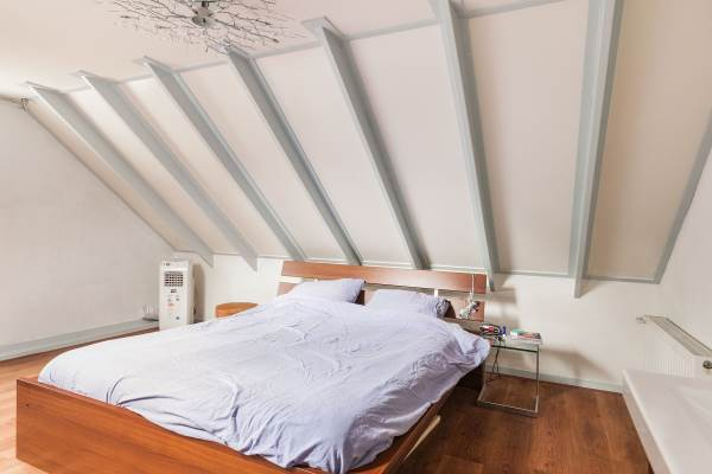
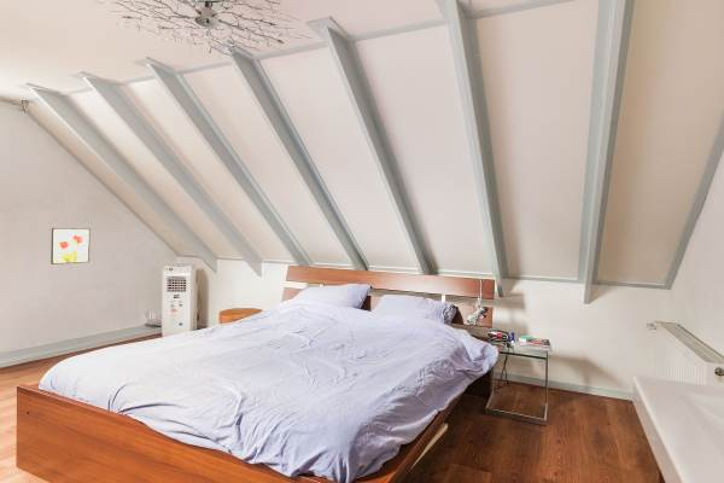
+ wall art (70, 245)
